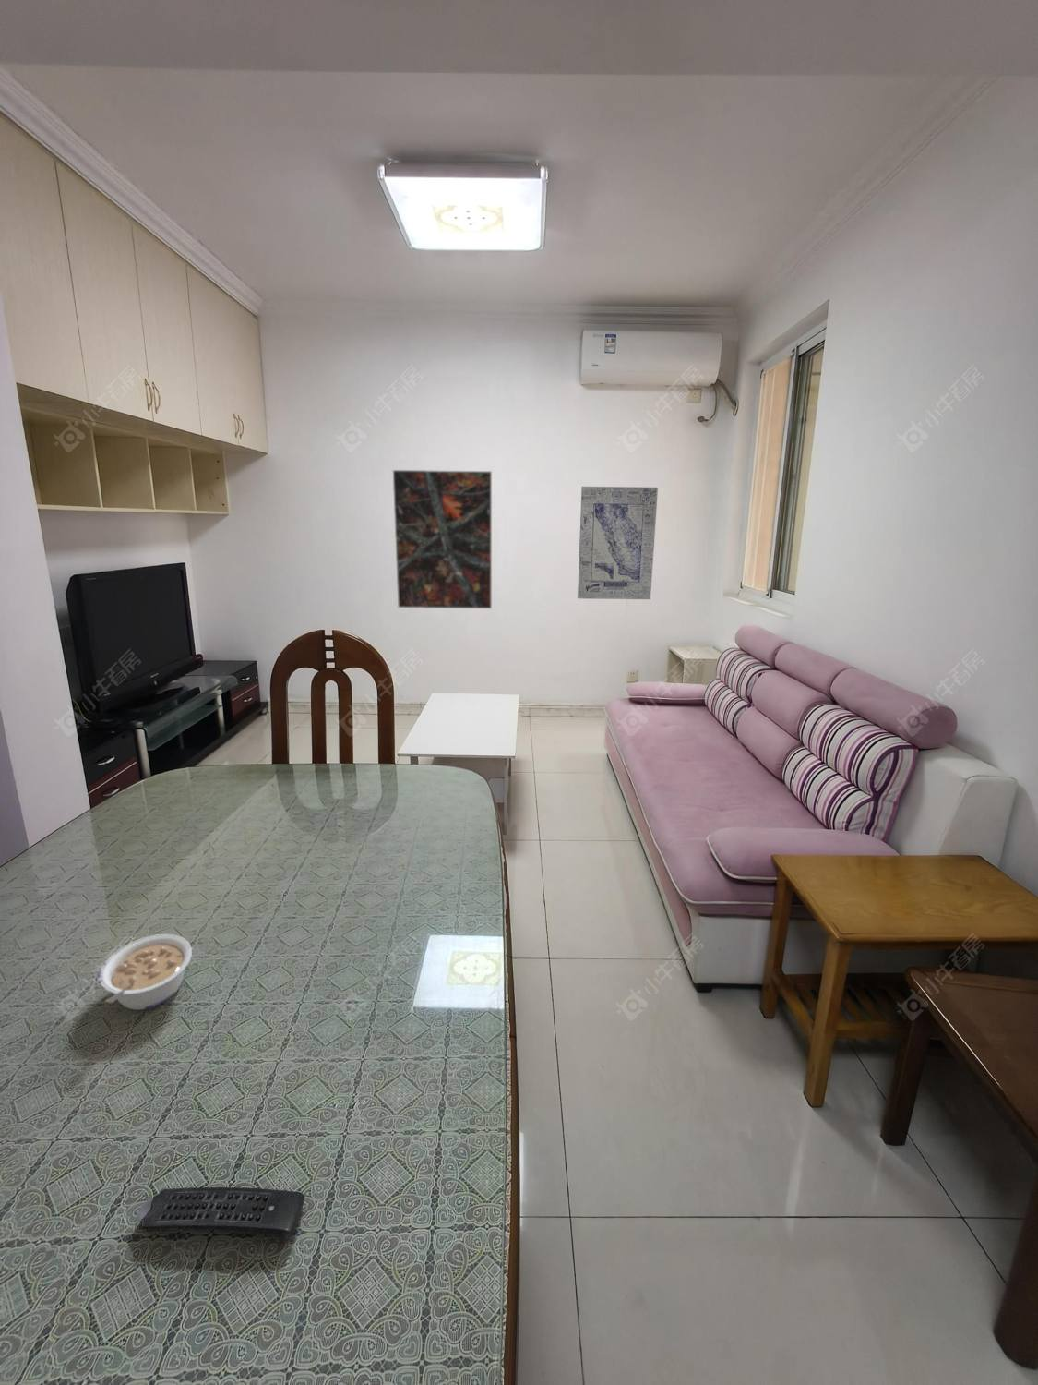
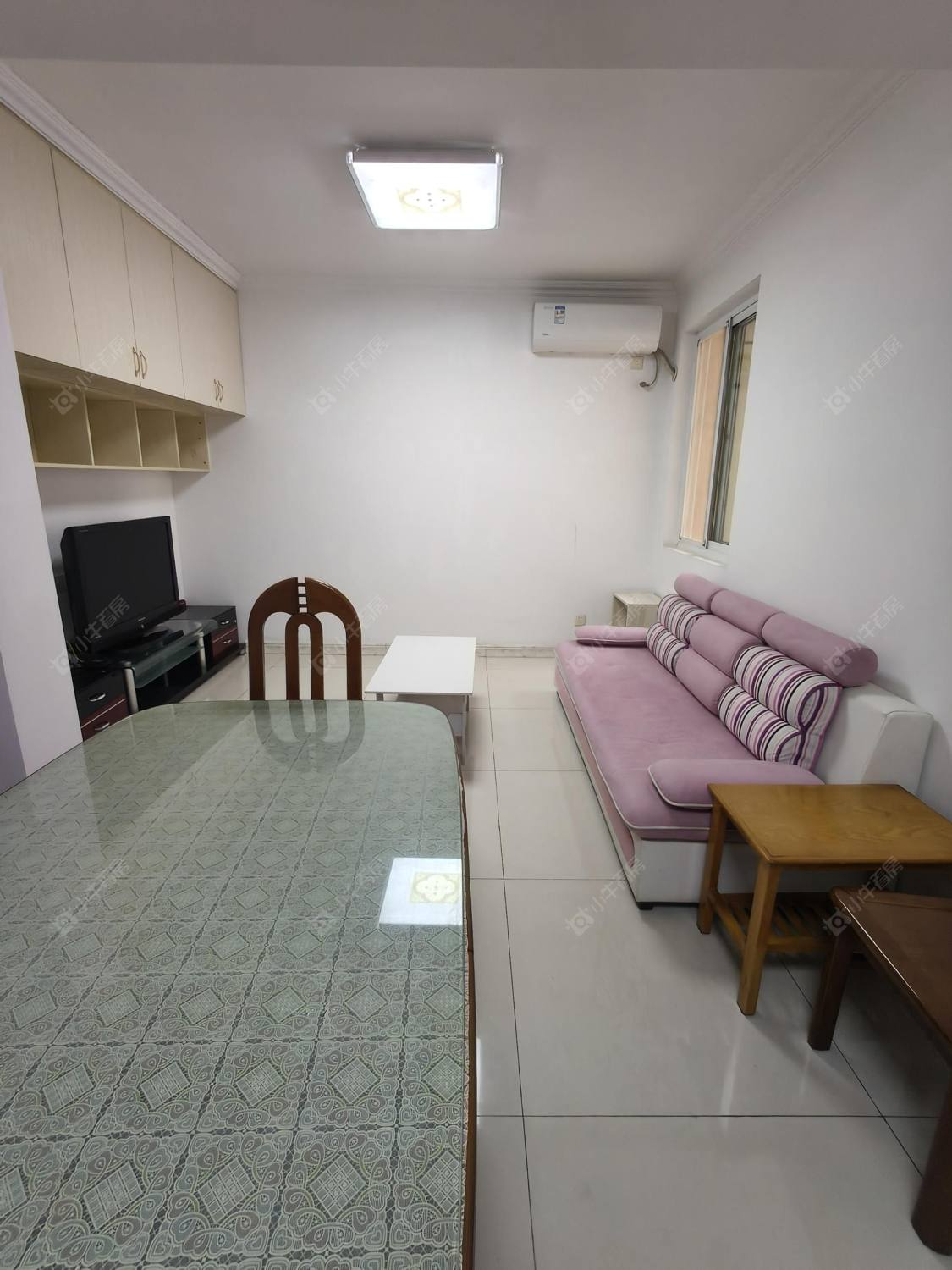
- remote control (219, 1213)
- legume (148, 974)
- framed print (443, 541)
- wall art (616, 544)
